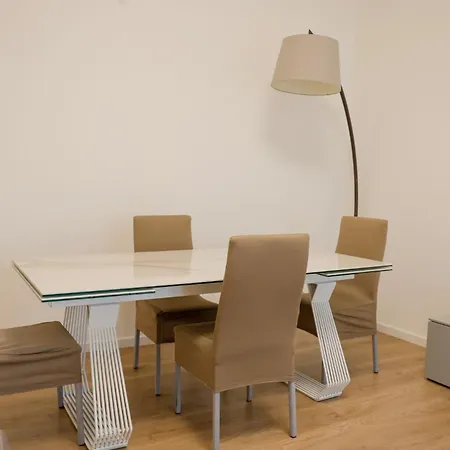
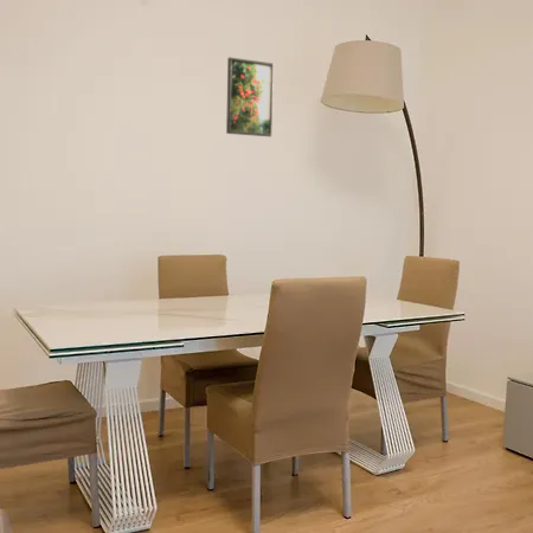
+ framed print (250, 97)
